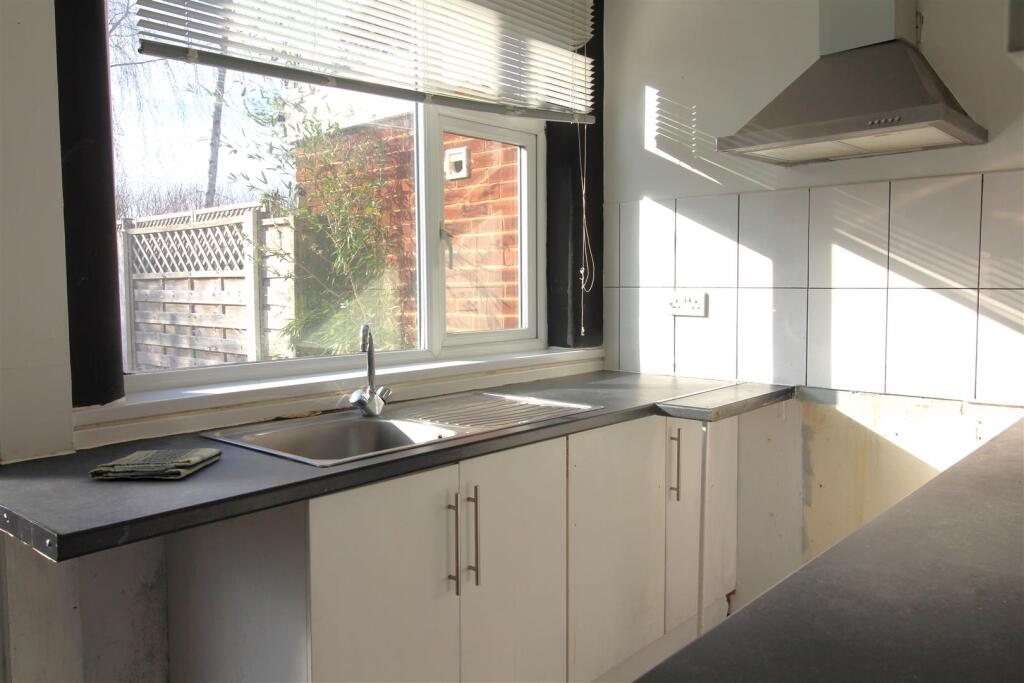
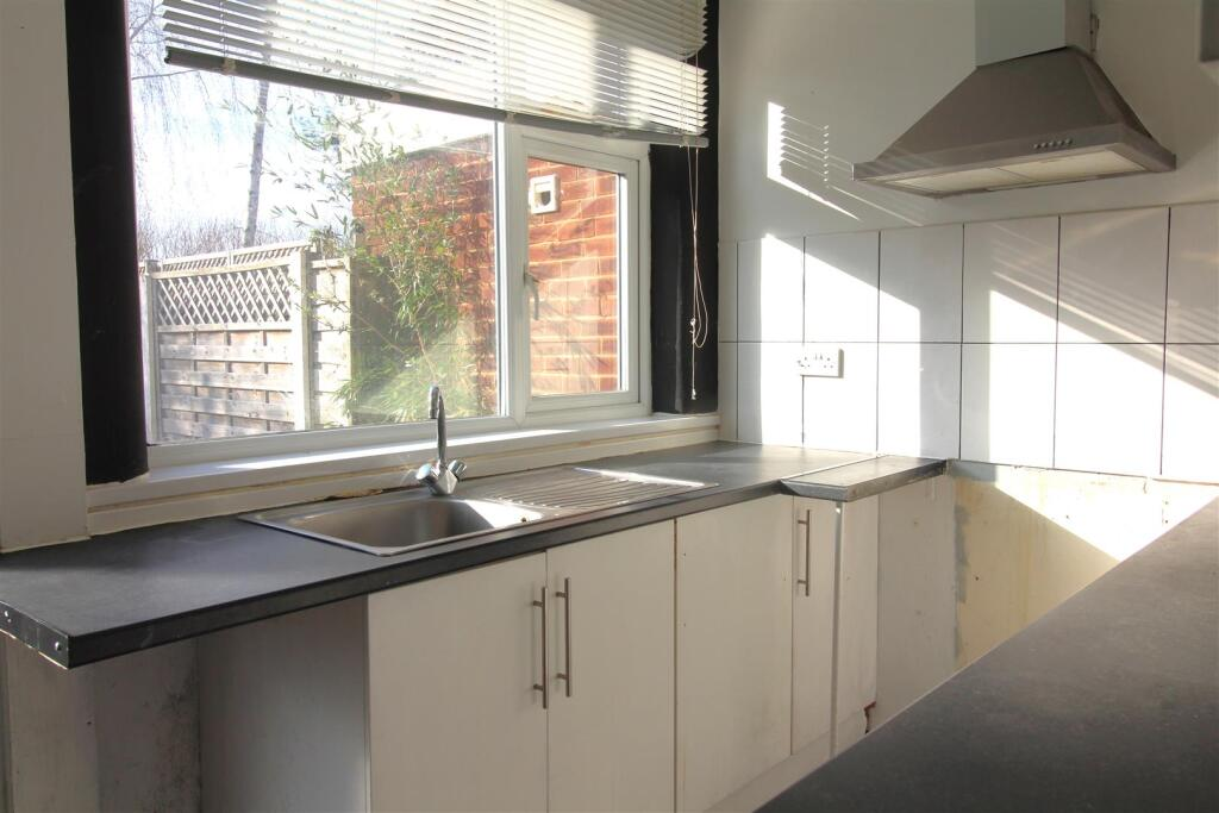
- dish towel (159, 460)
